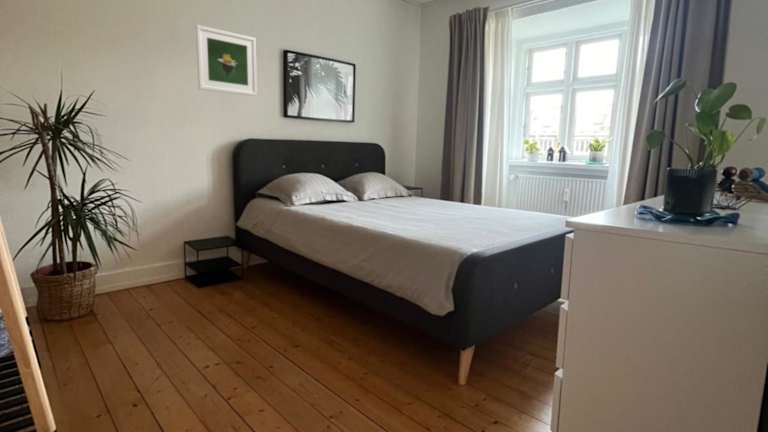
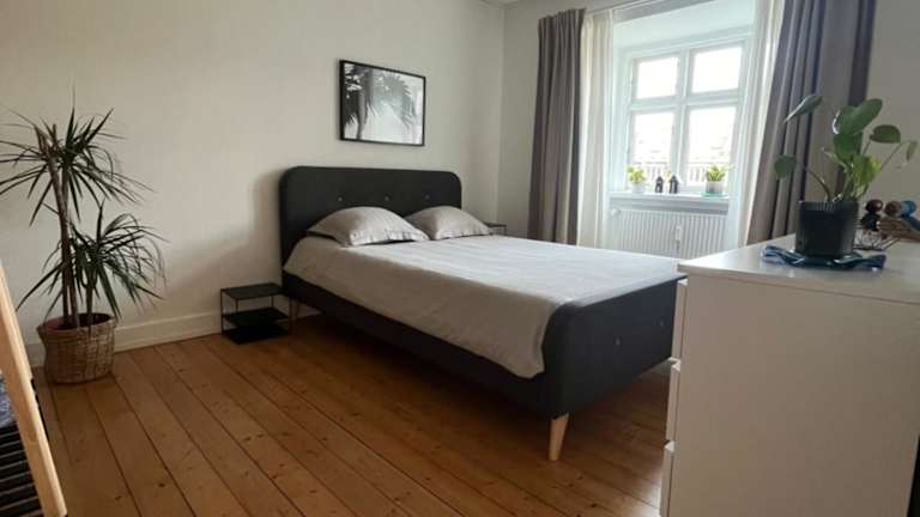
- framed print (228, 62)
